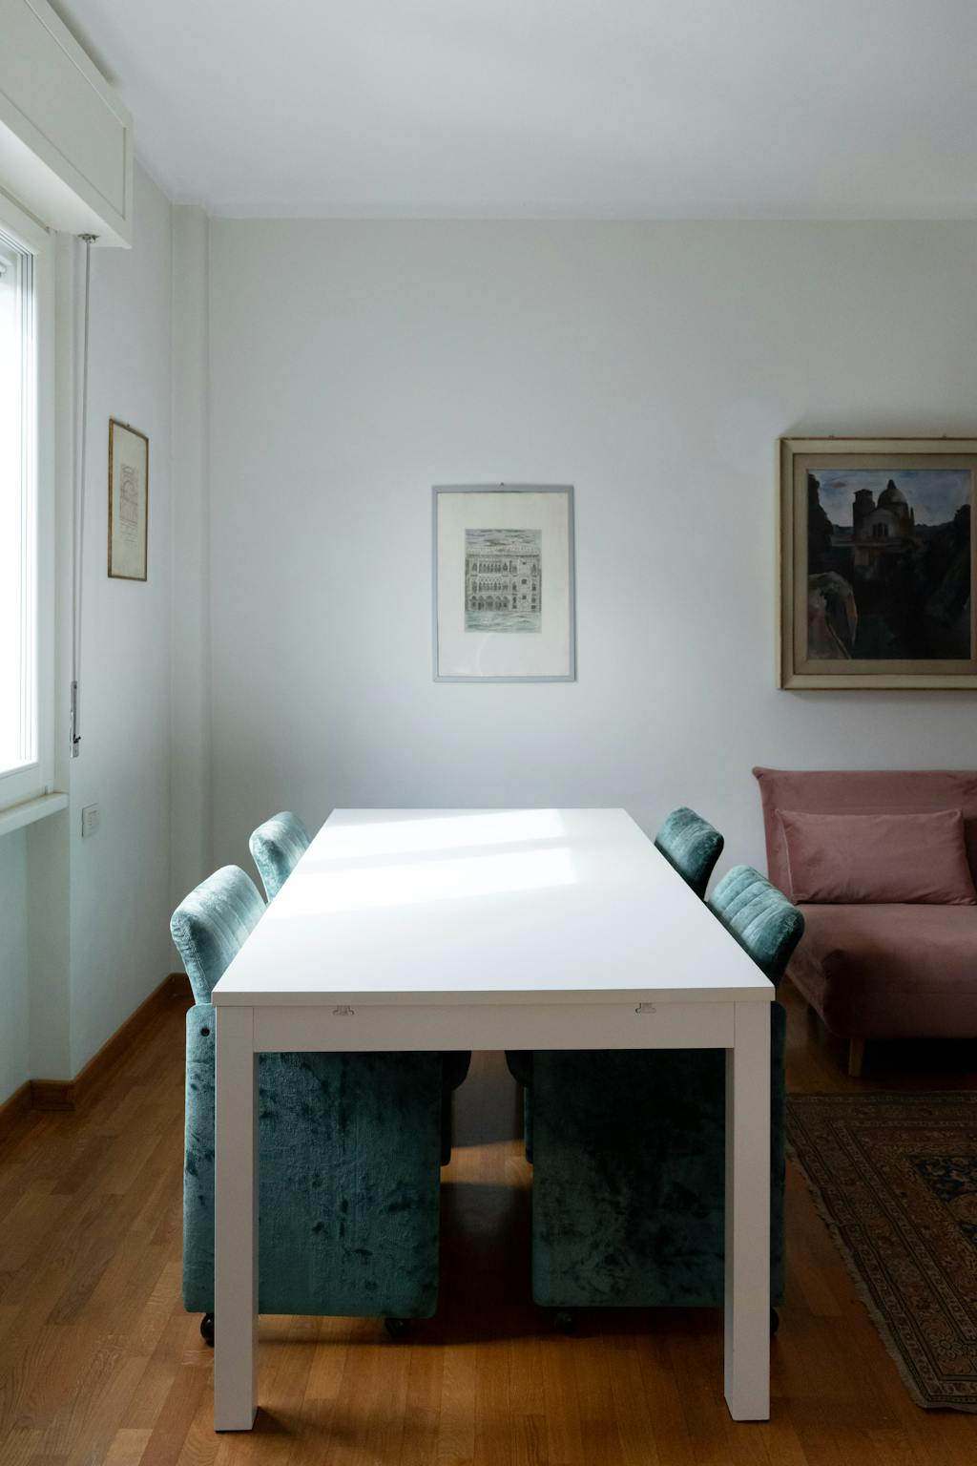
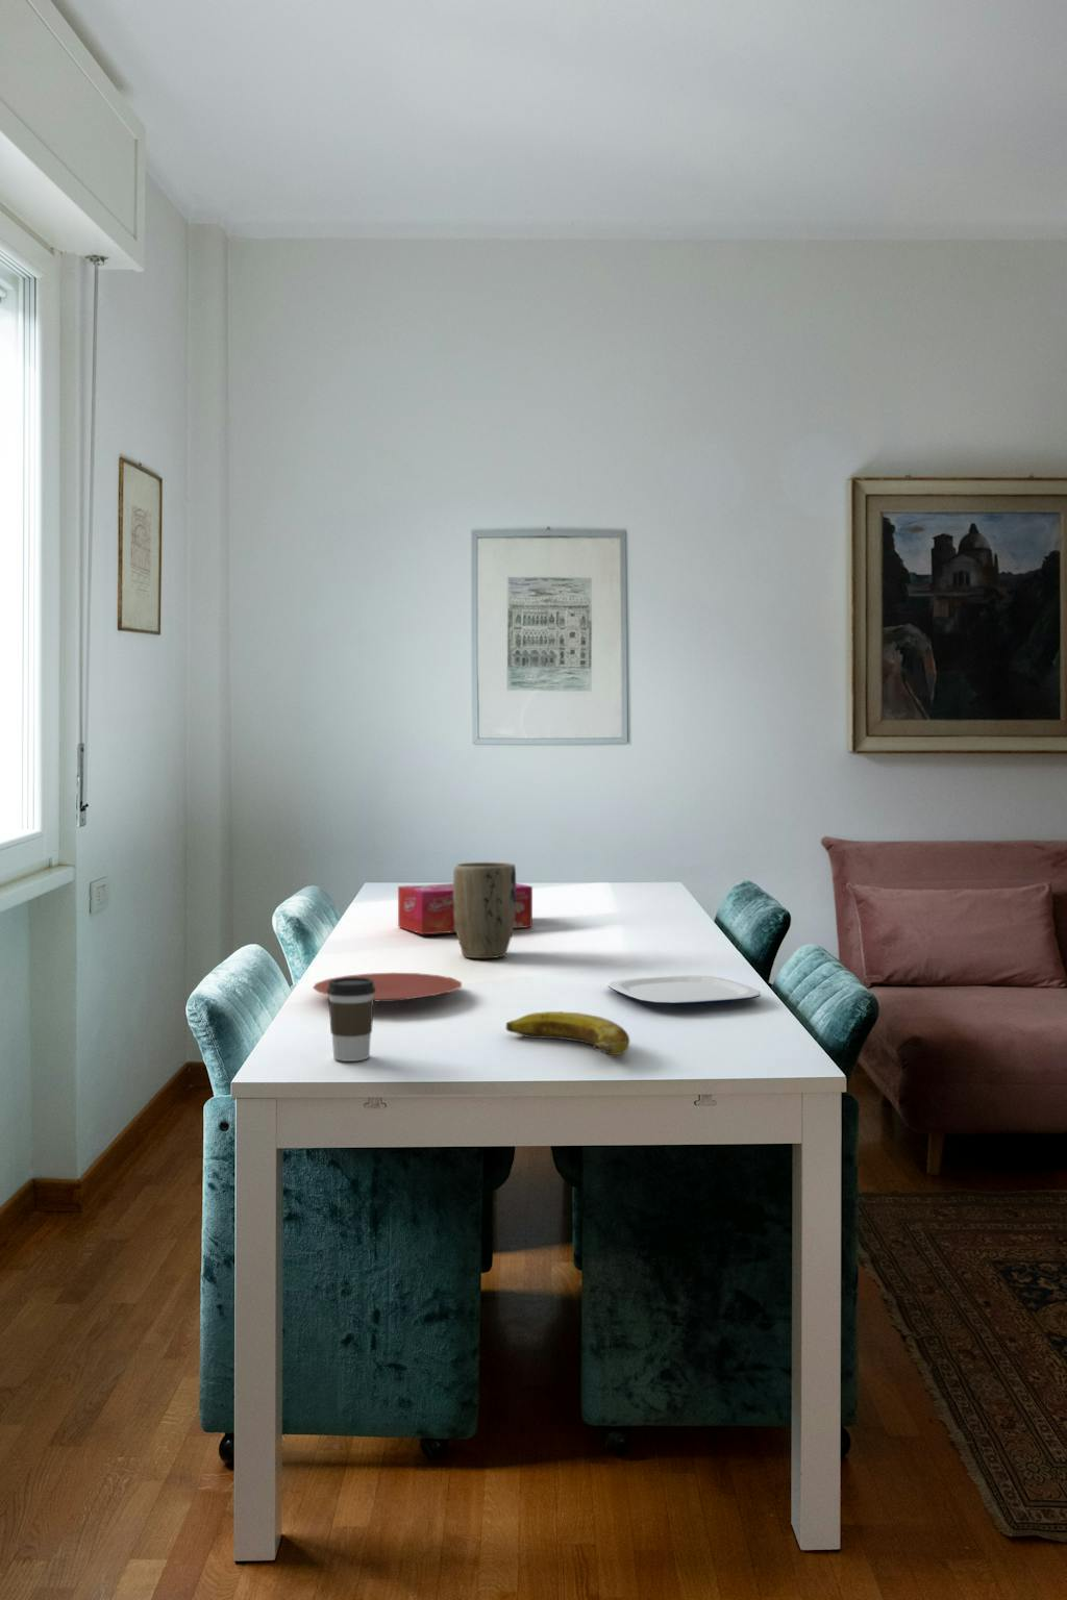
+ plant pot (485, 910)
+ plate (682, 992)
+ tissue box (454, 906)
+ coffee cup (351, 1019)
+ plate (388, 990)
+ banana (570, 1035)
